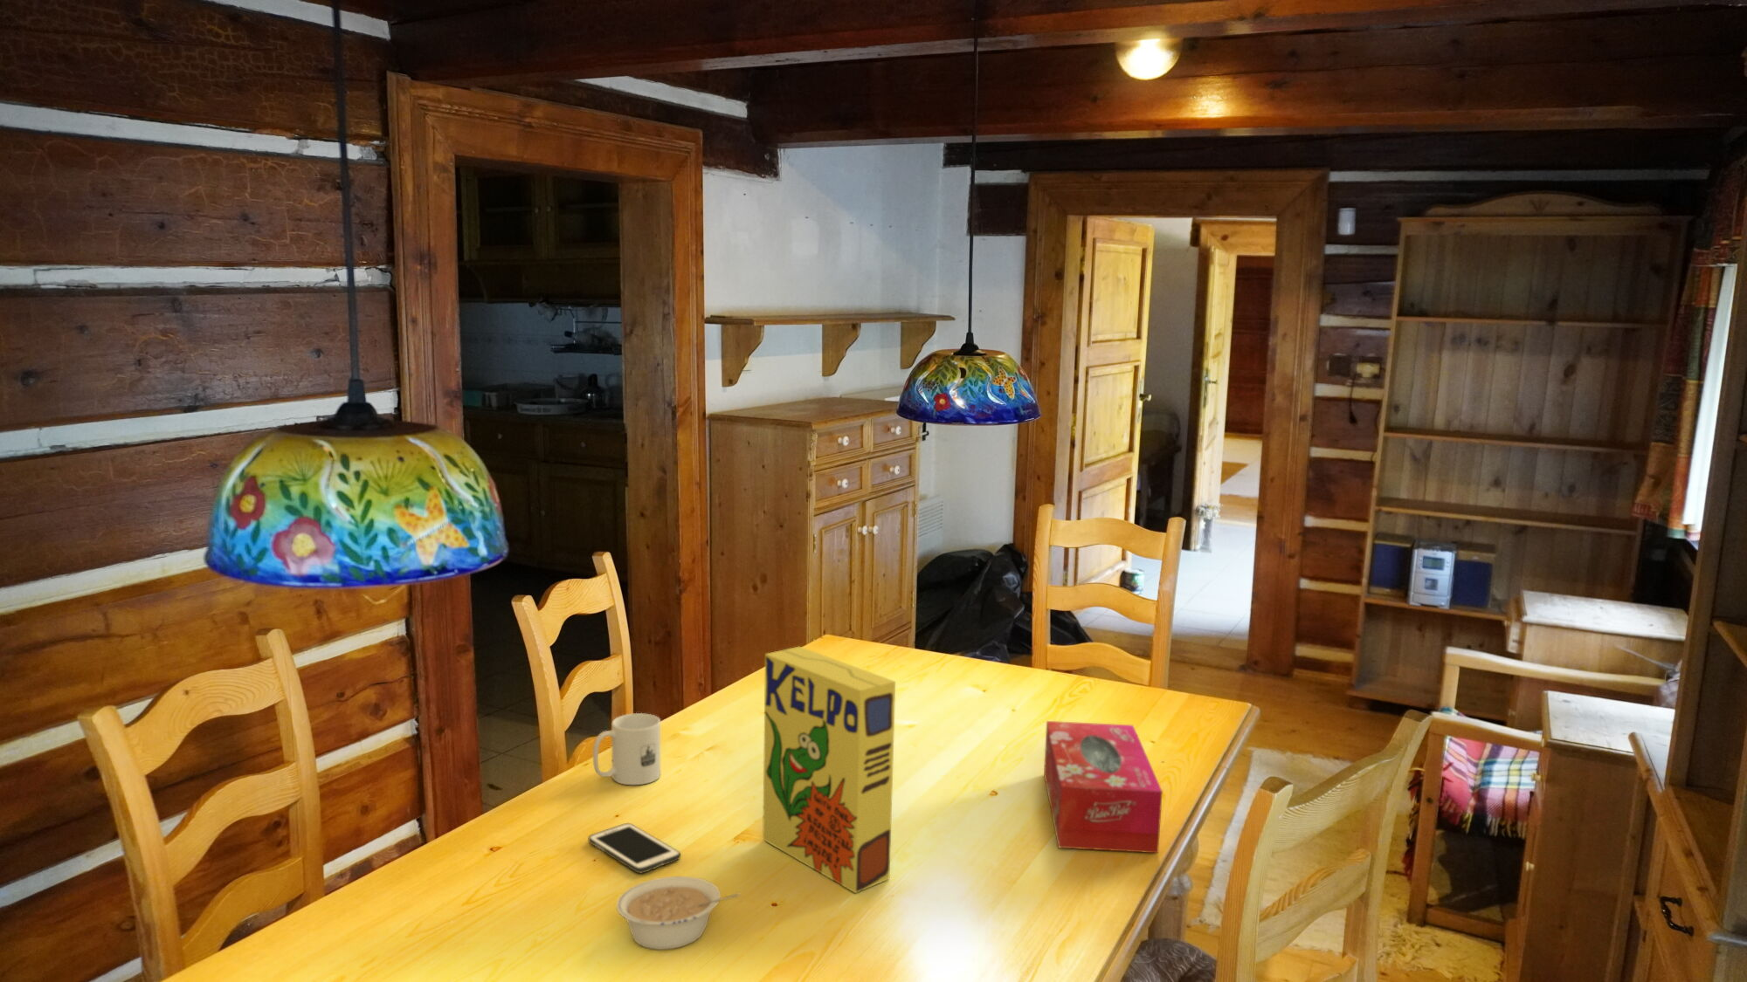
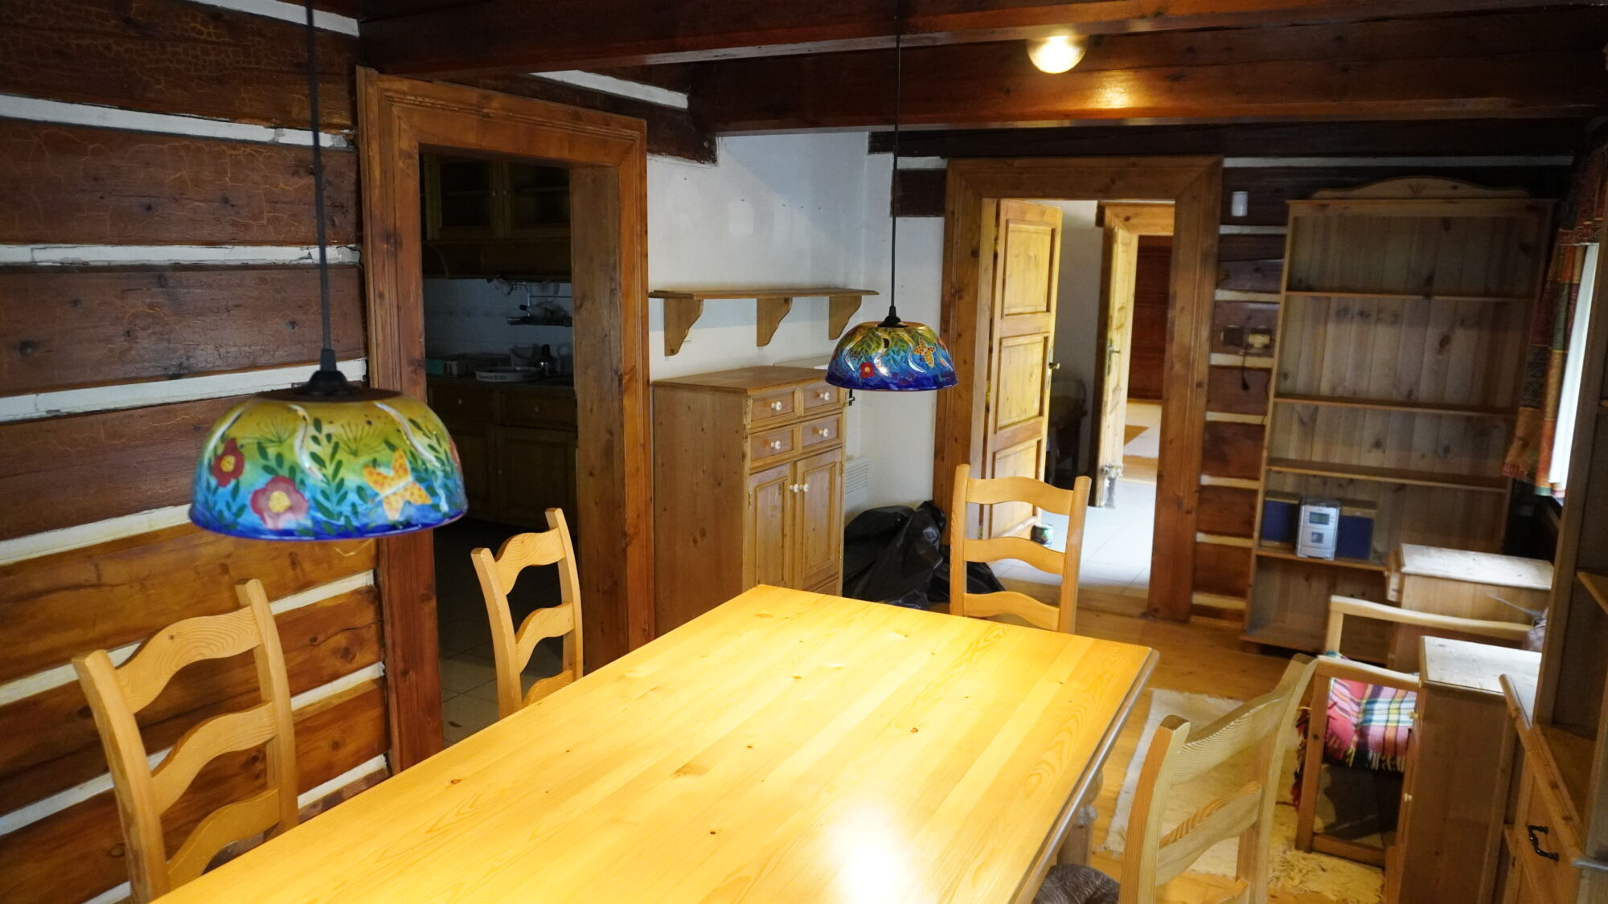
- tissue box (1098, 782)
- cereal box (826, 764)
- mug (626, 749)
- legume (673, 911)
- cell phone (634, 847)
